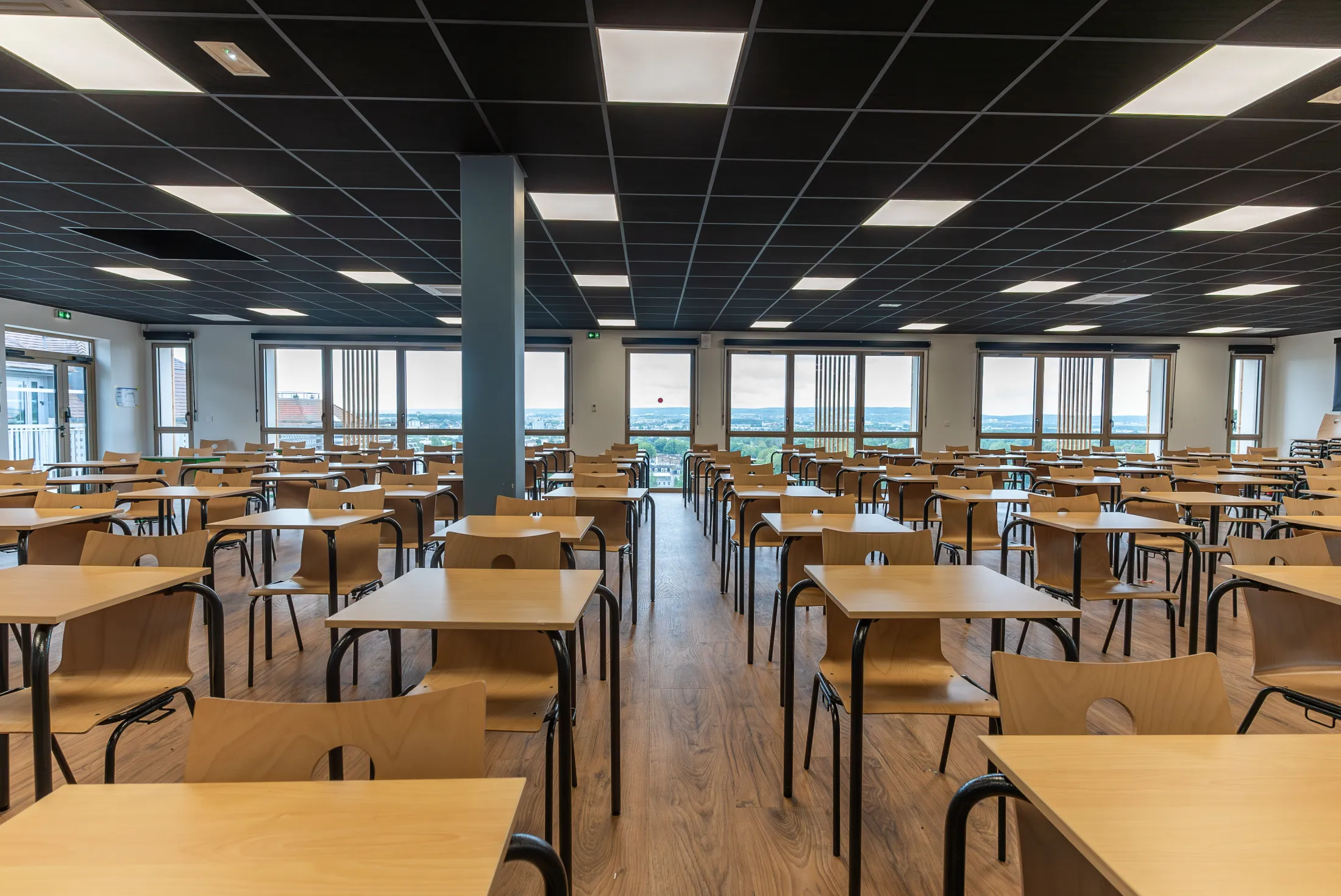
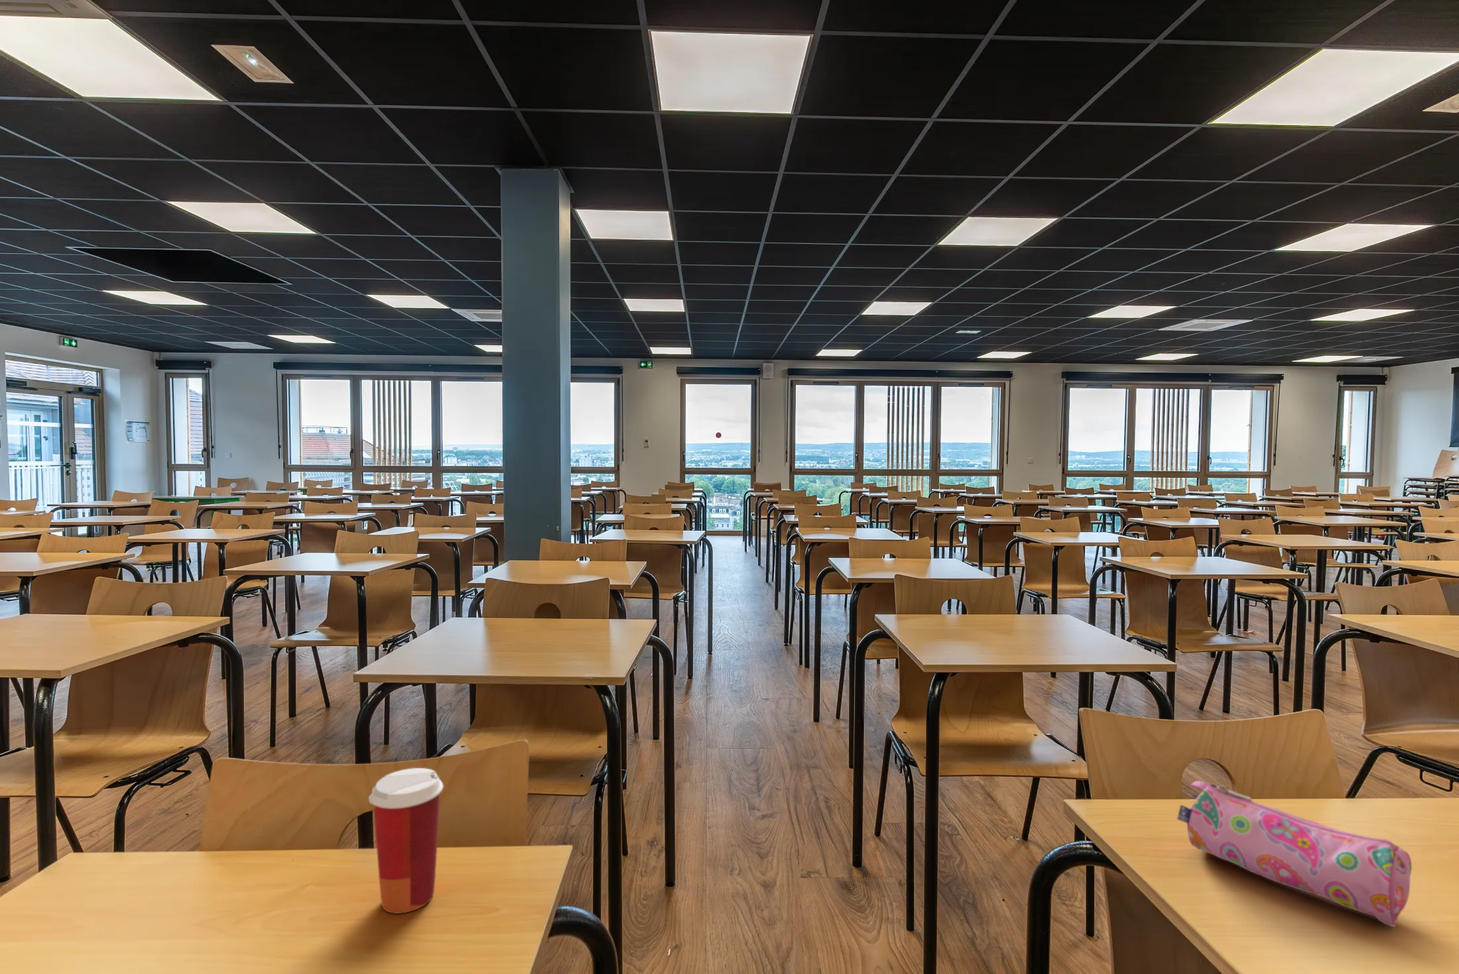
+ pencil case (1288, 846)
+ paper cup (407, 839)
